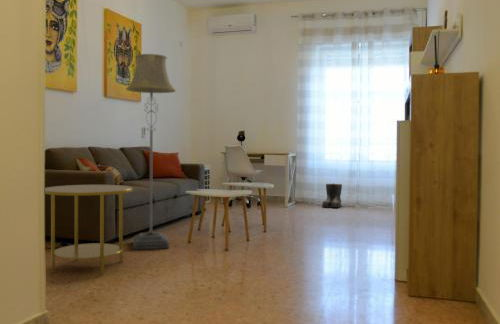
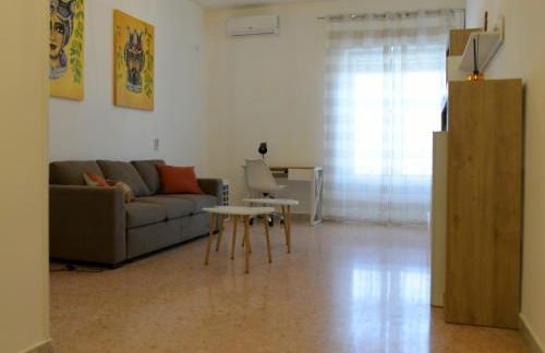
- boots (332, 195)
- floor lamp (150, 151)
- side table (77, 227)
